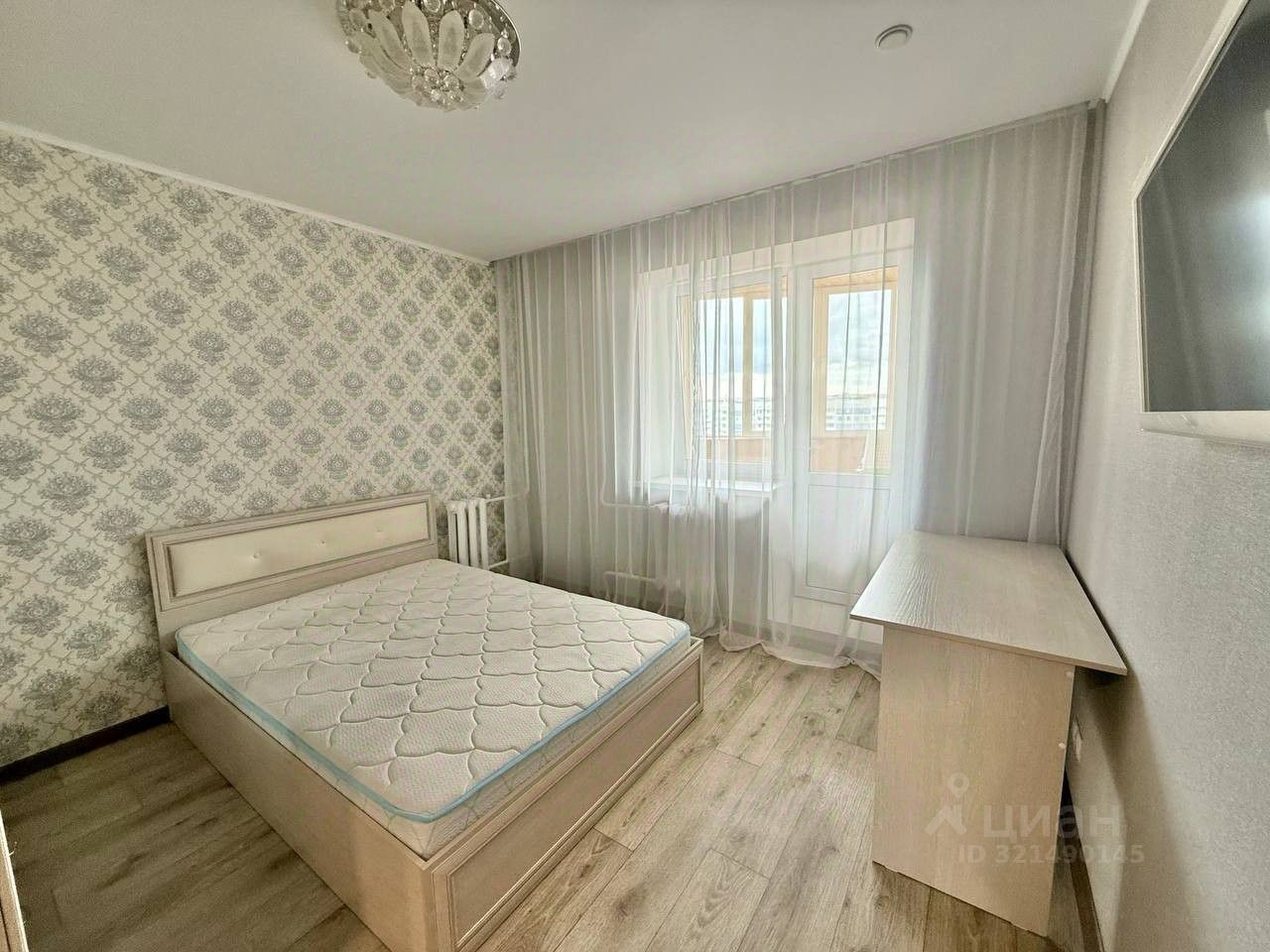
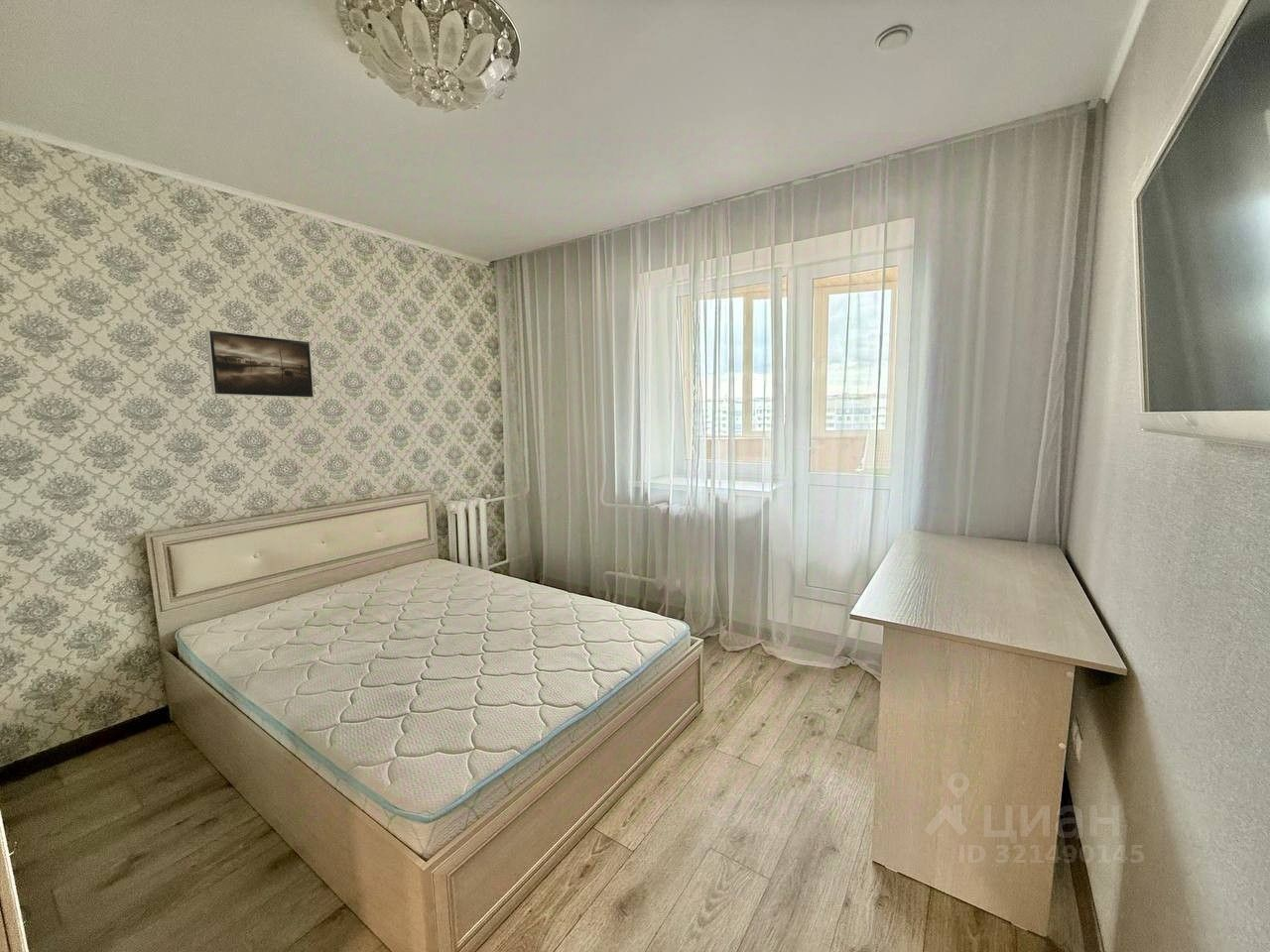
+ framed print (264, 366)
